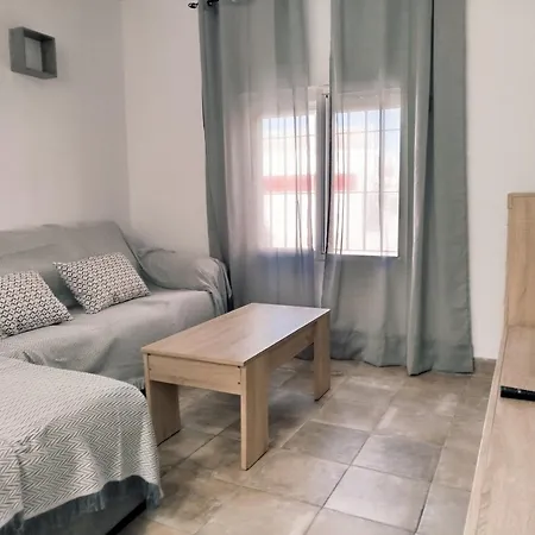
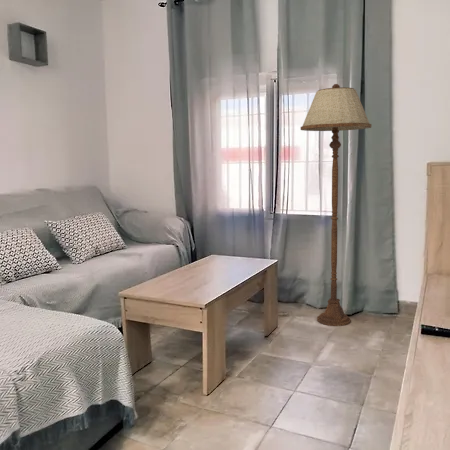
+ floor lamp (334, 206)
